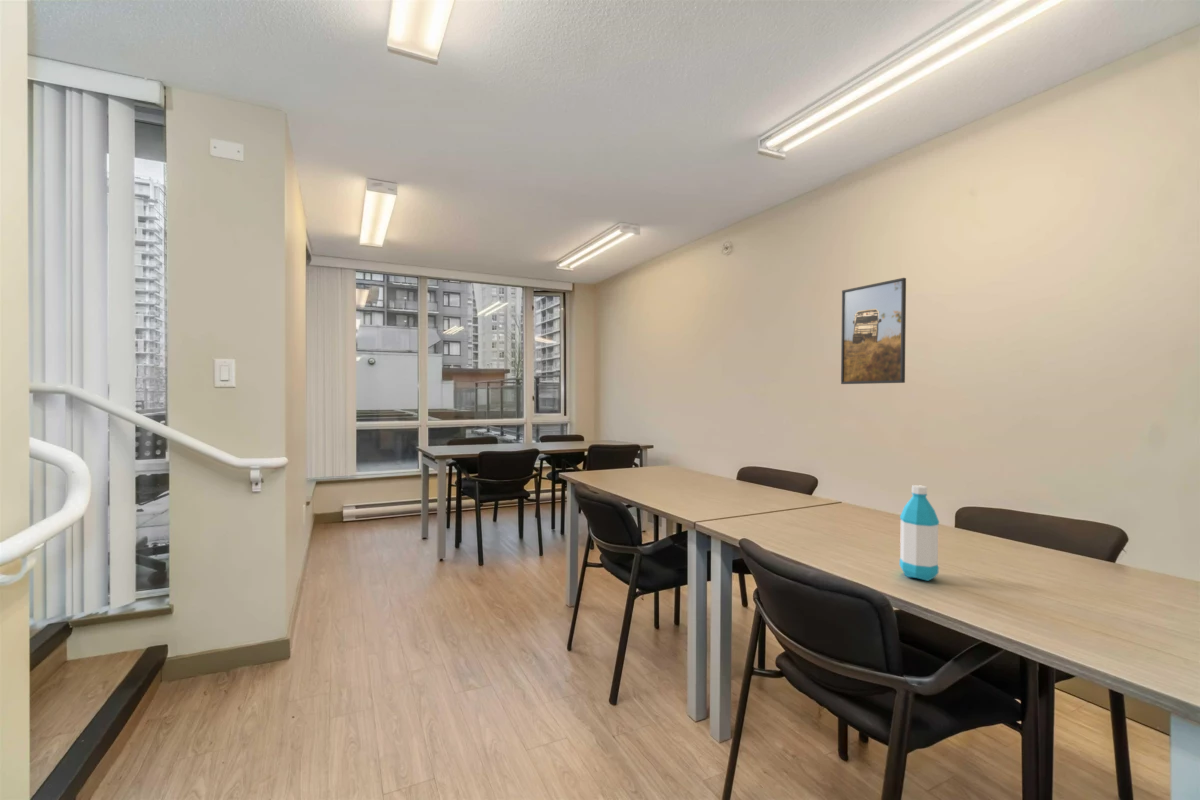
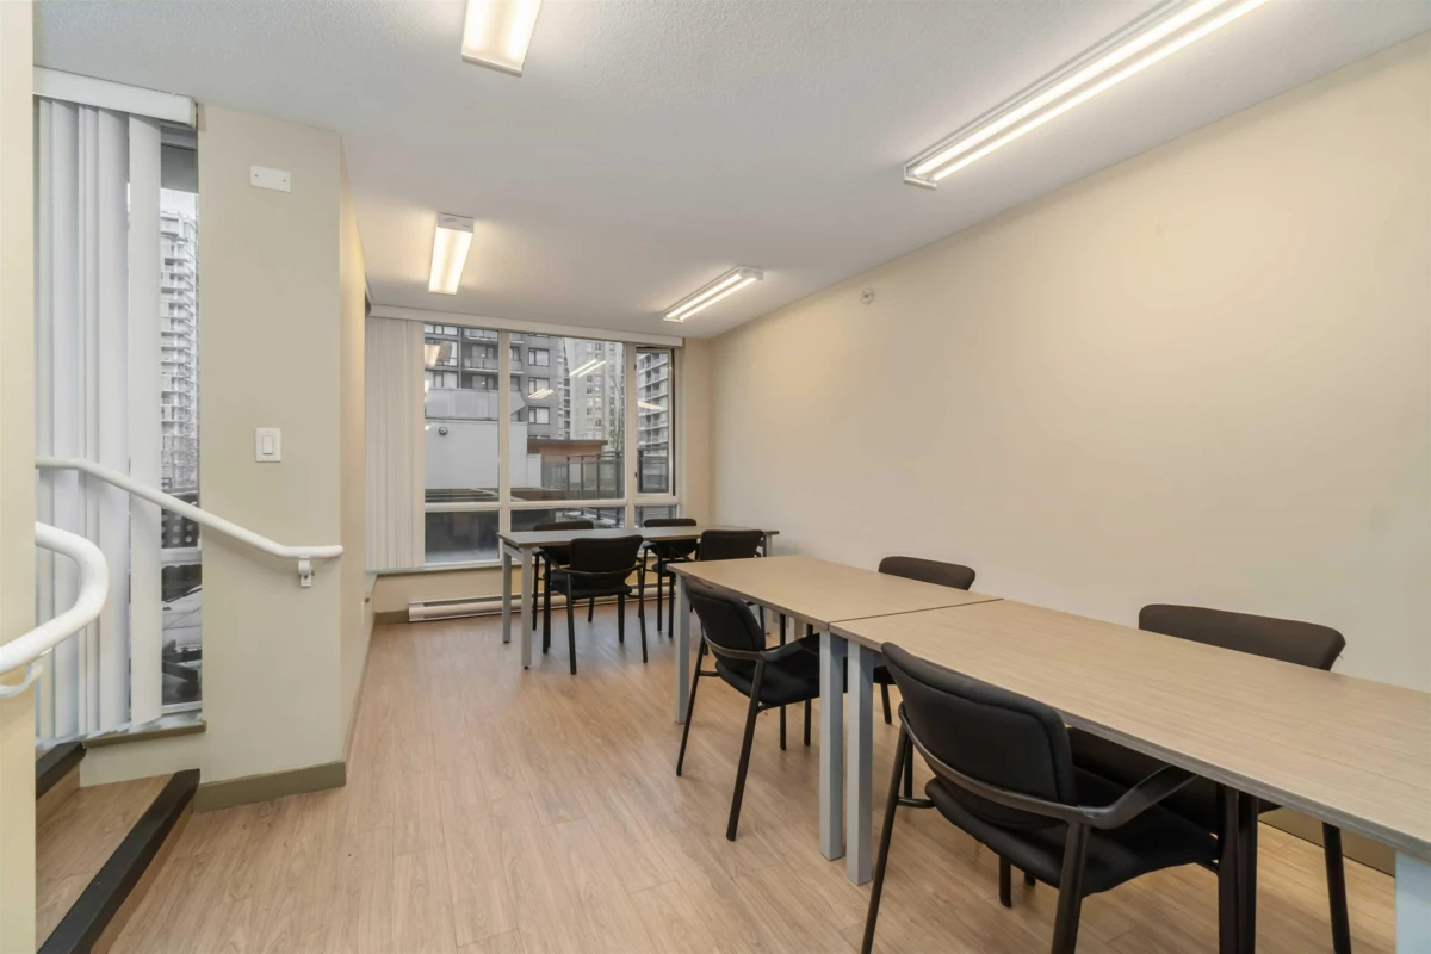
- water bottle (919, 531)
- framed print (871, 334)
